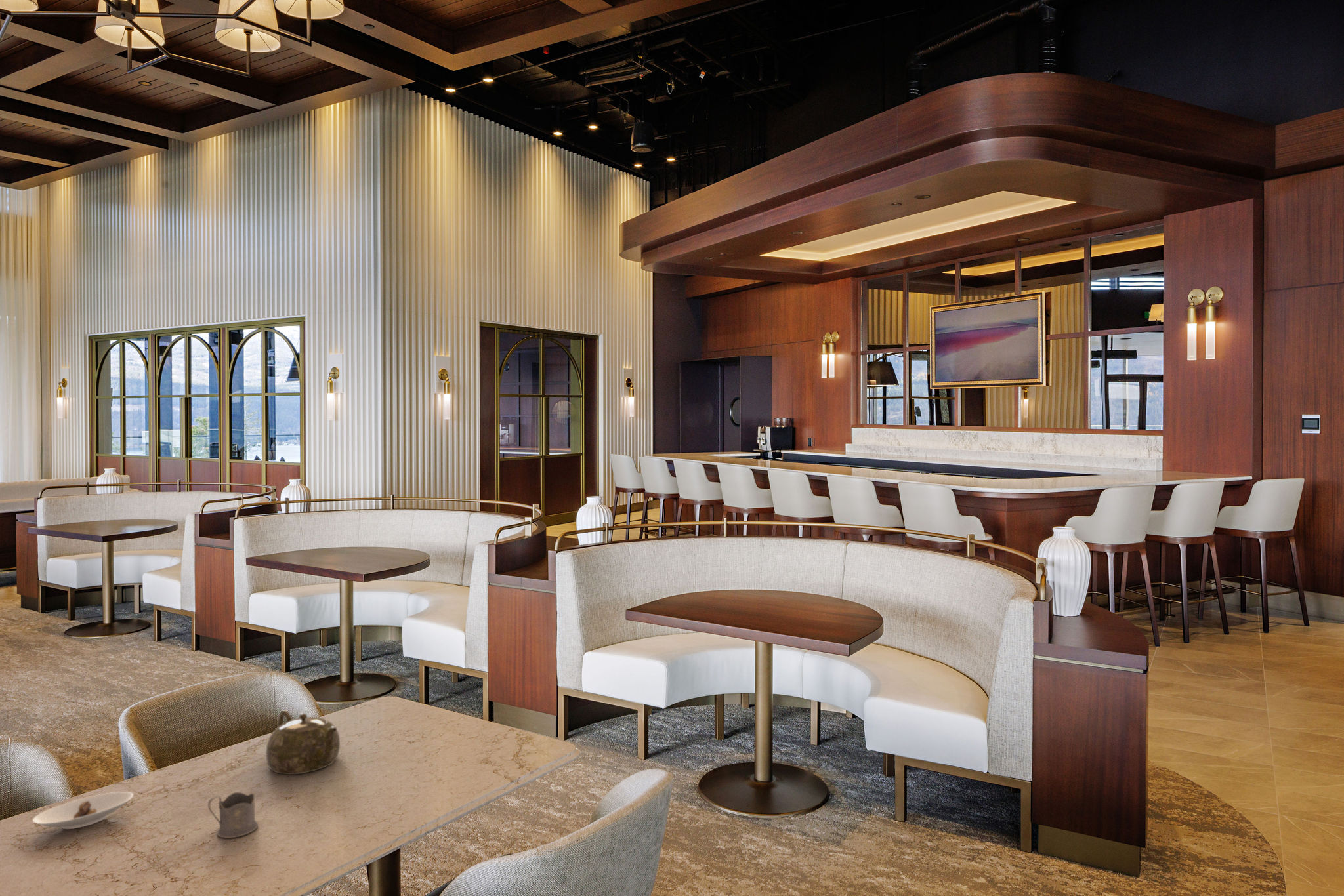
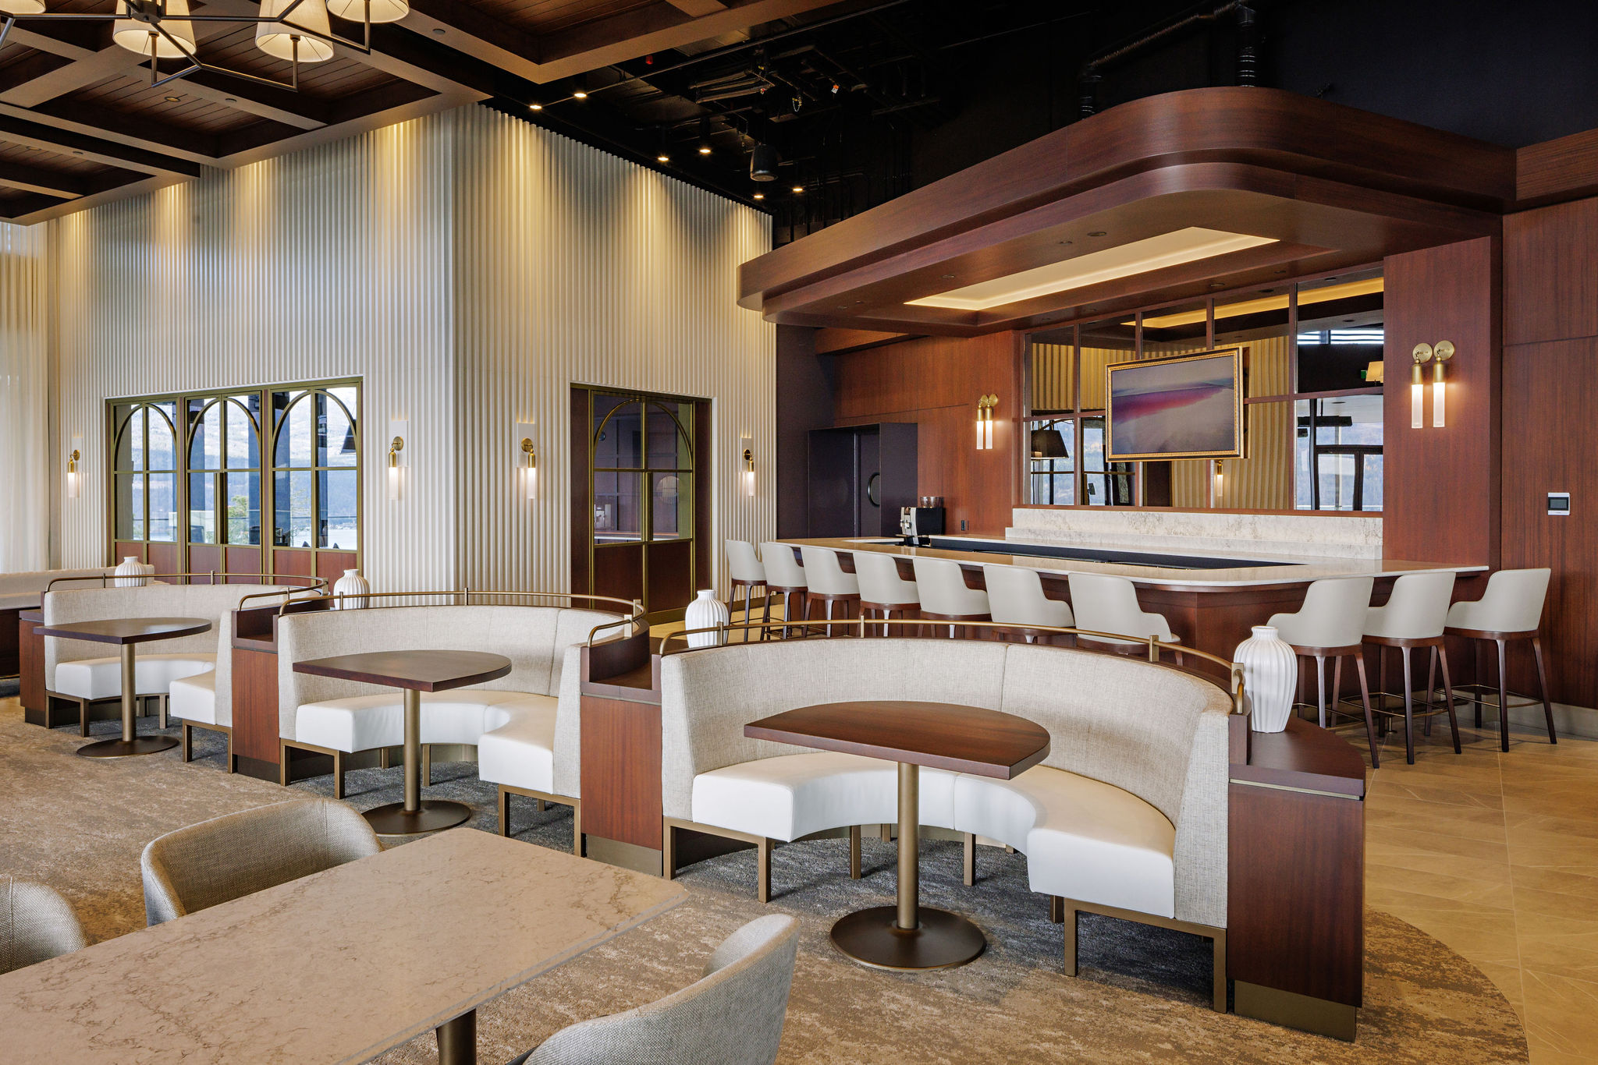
- tea glass holder (232, 805)
- saucer (85, 812)
- teapot (306, 739)
